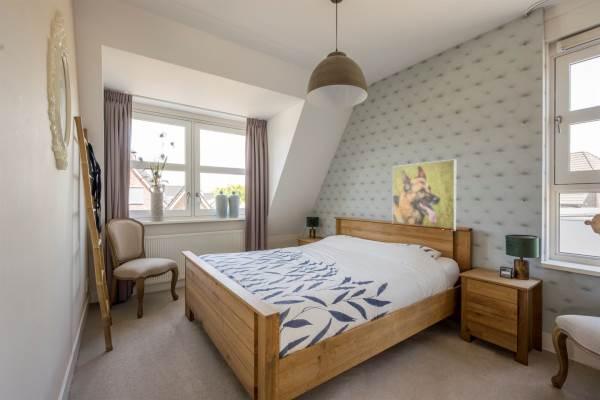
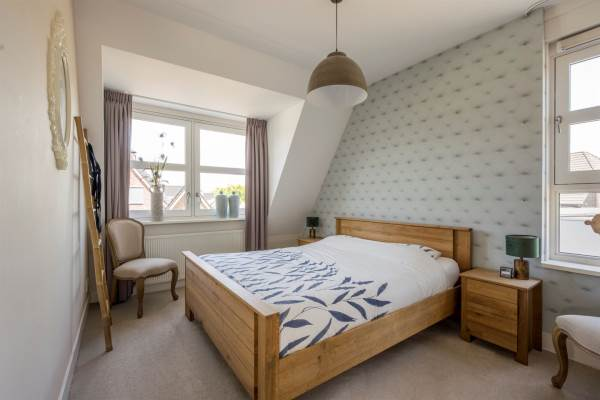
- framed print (421, 195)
